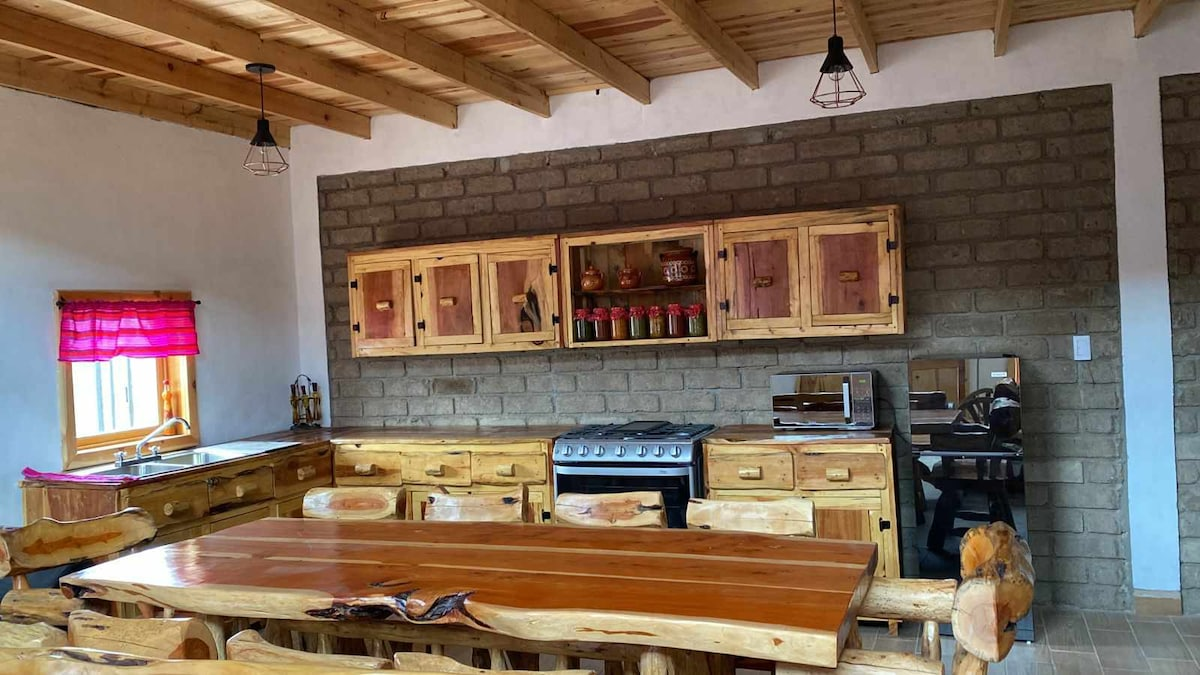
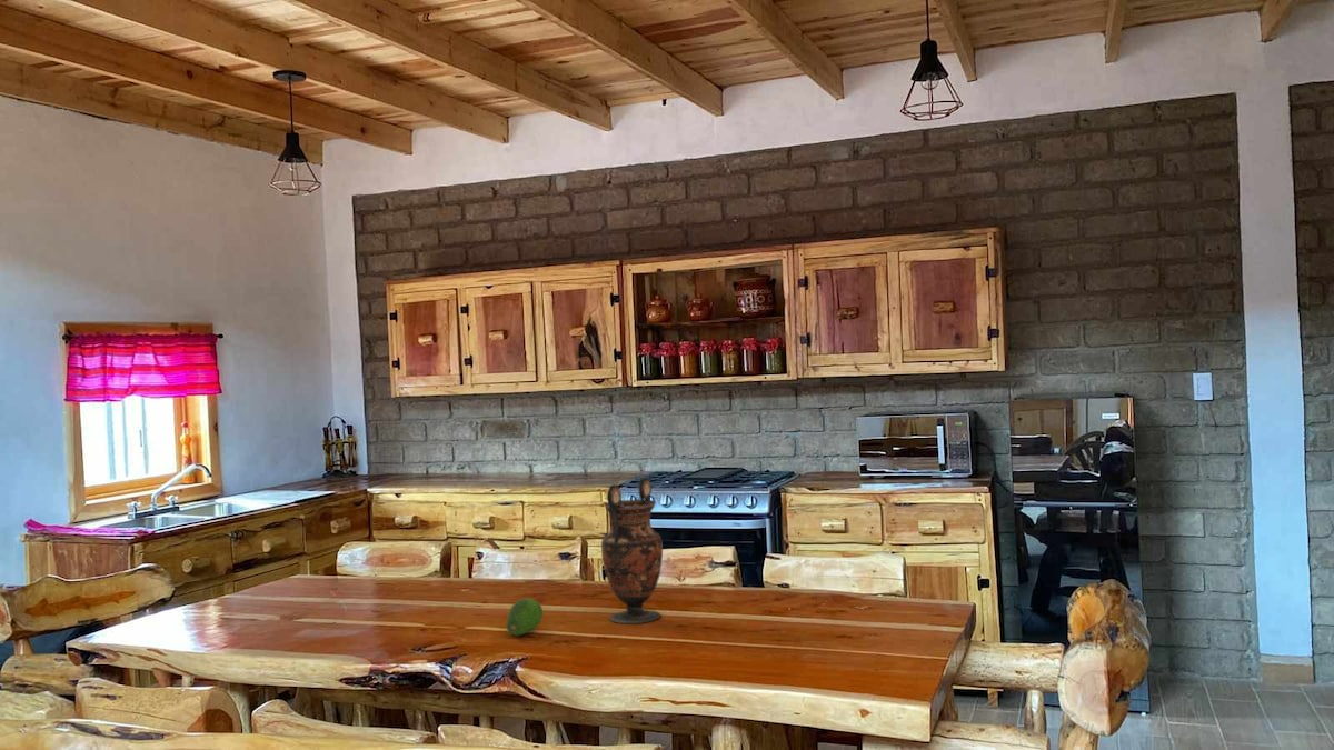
+ fruit (522, 616)
+ vase (631, 549)
